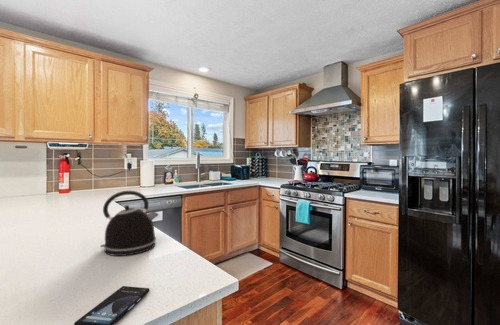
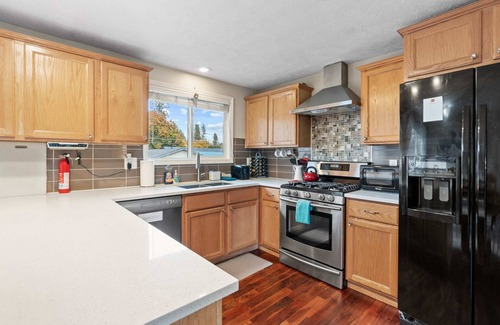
- smartphone (116, 305)
- kettle (130, 218)
